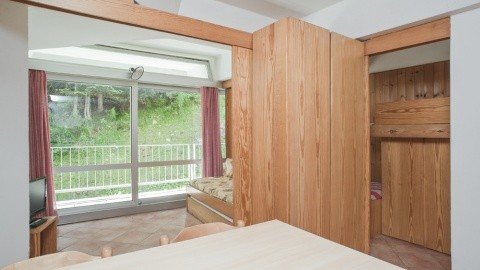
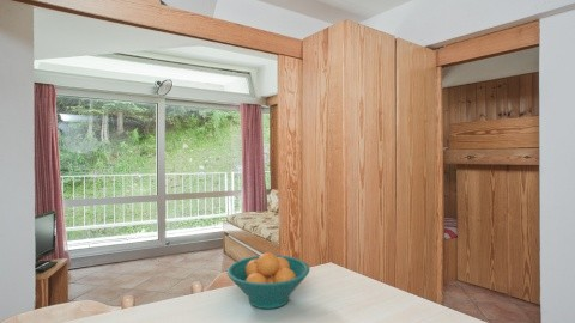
+ fruit bowl (268, 276)
